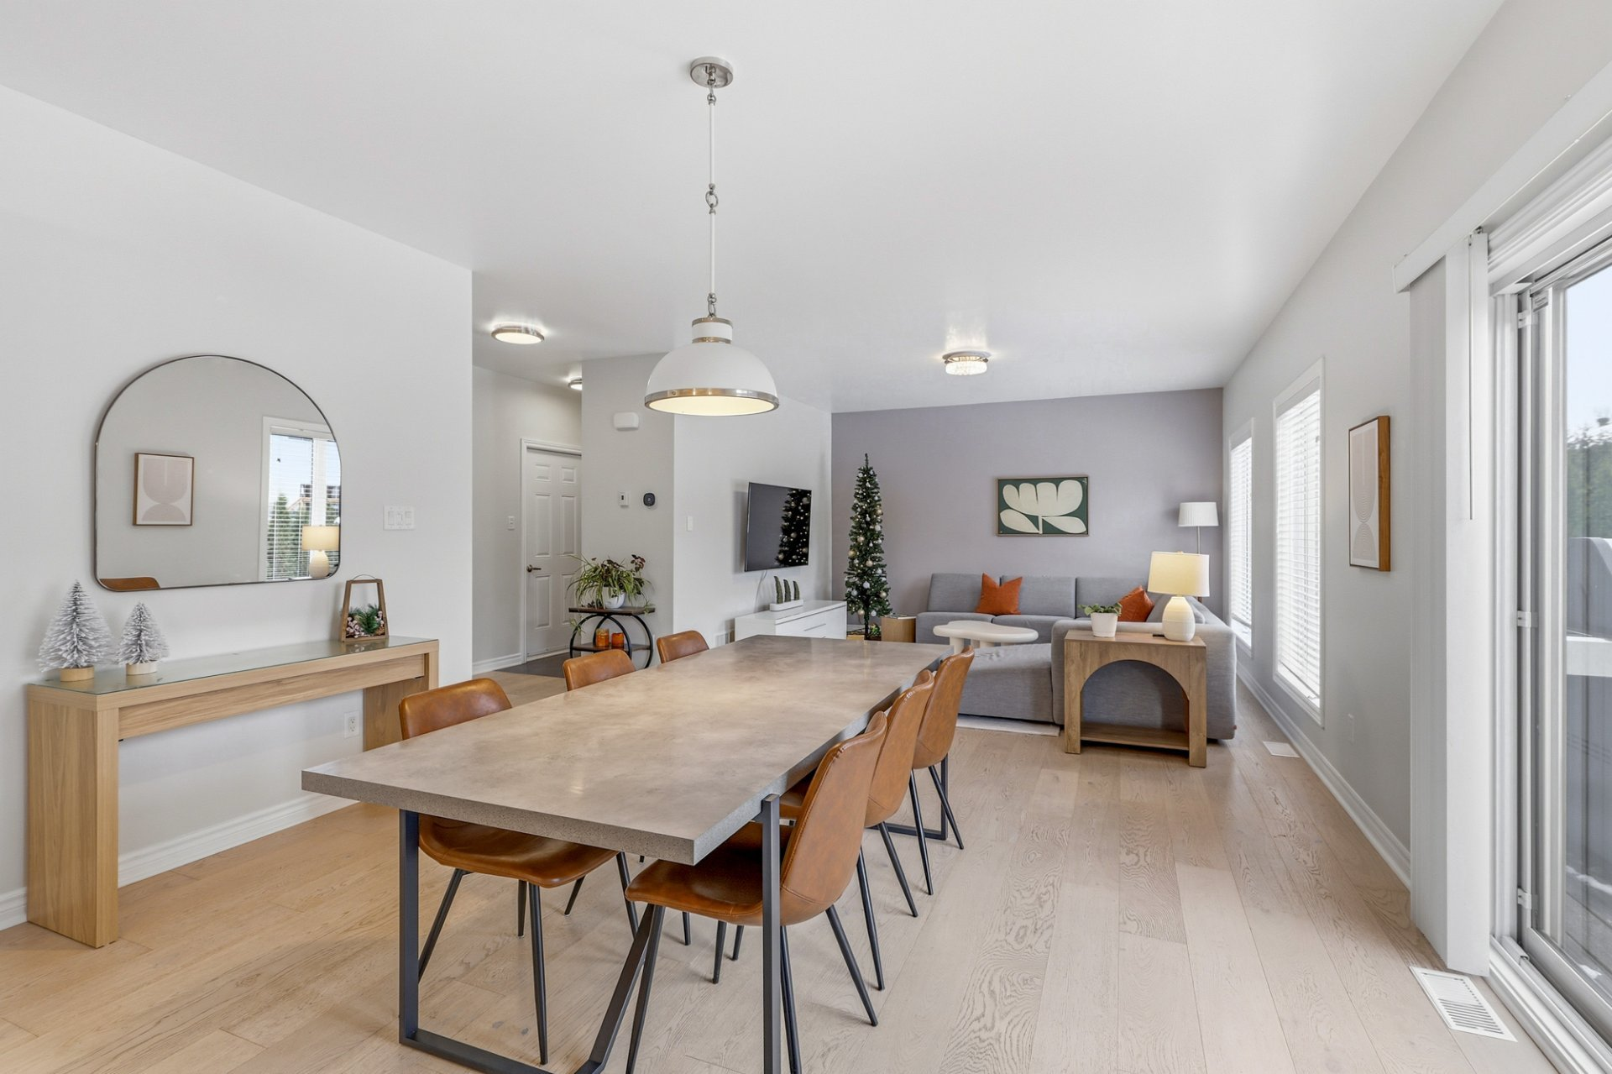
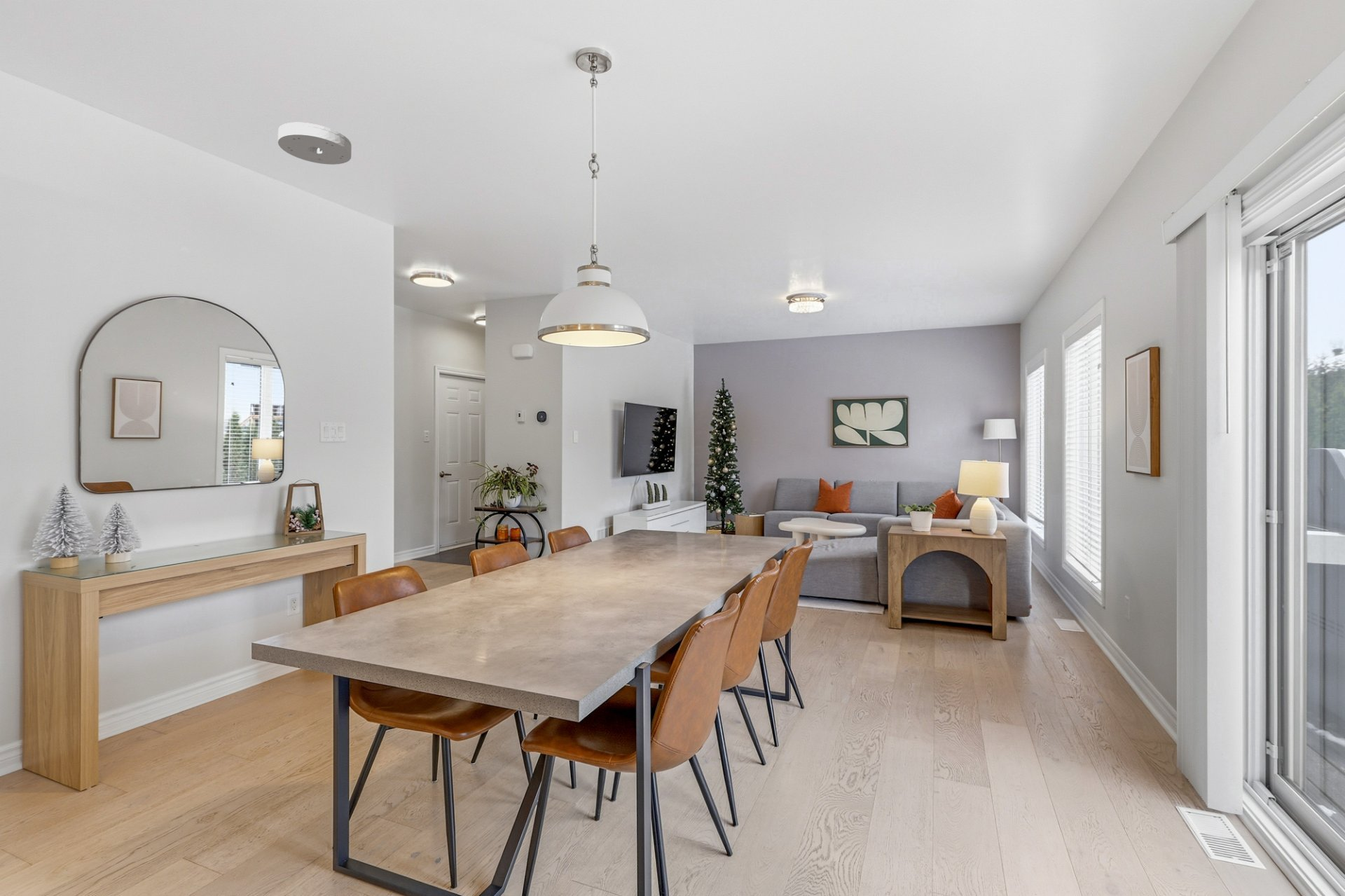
+ smoke detector (315, 144)
